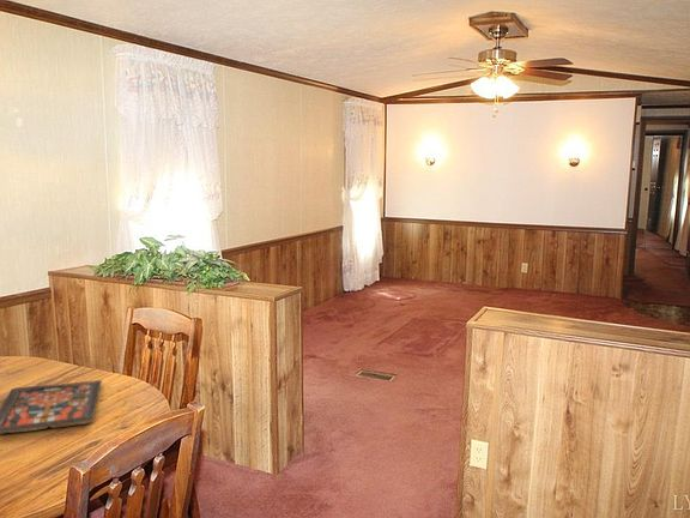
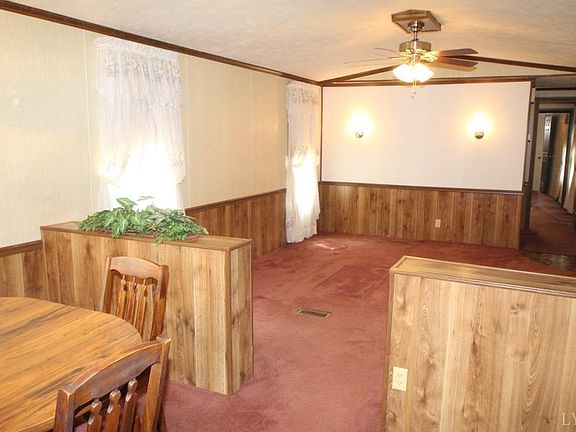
- board game (50, 404)
